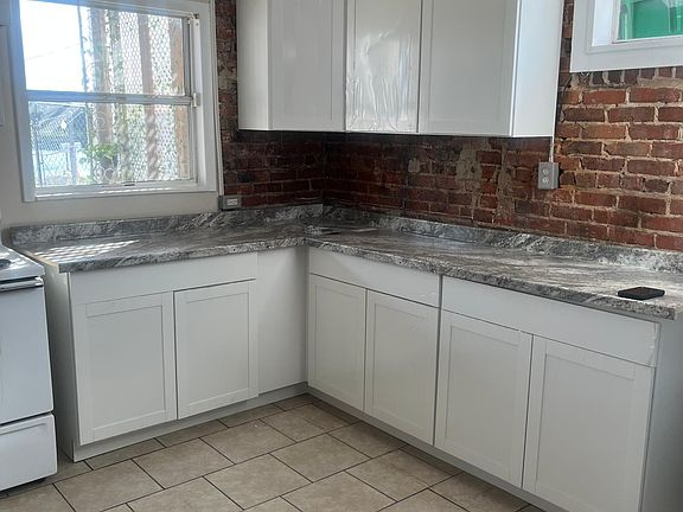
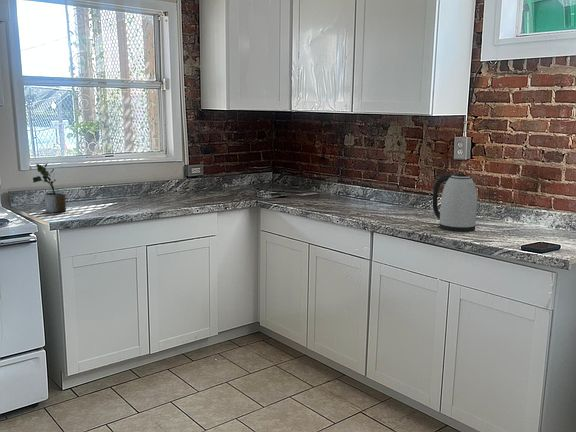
+ potted plant (51, 187)
+ kettle (453, 200)
